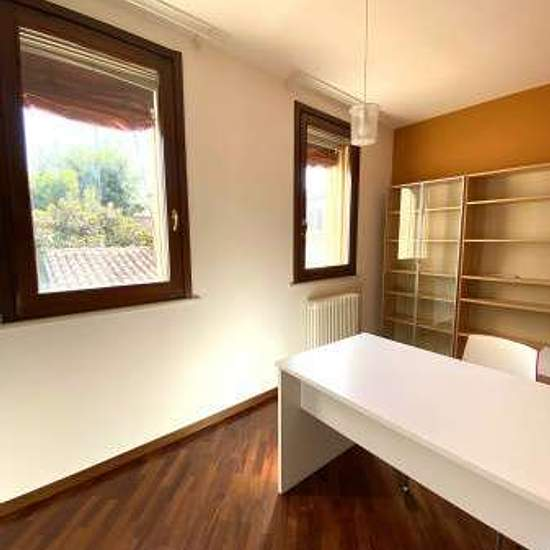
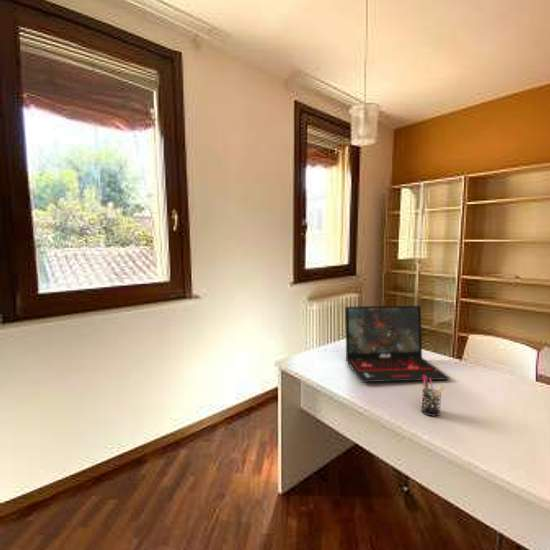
+ pen holder (429, 395)
+ laptop (393, 341)
